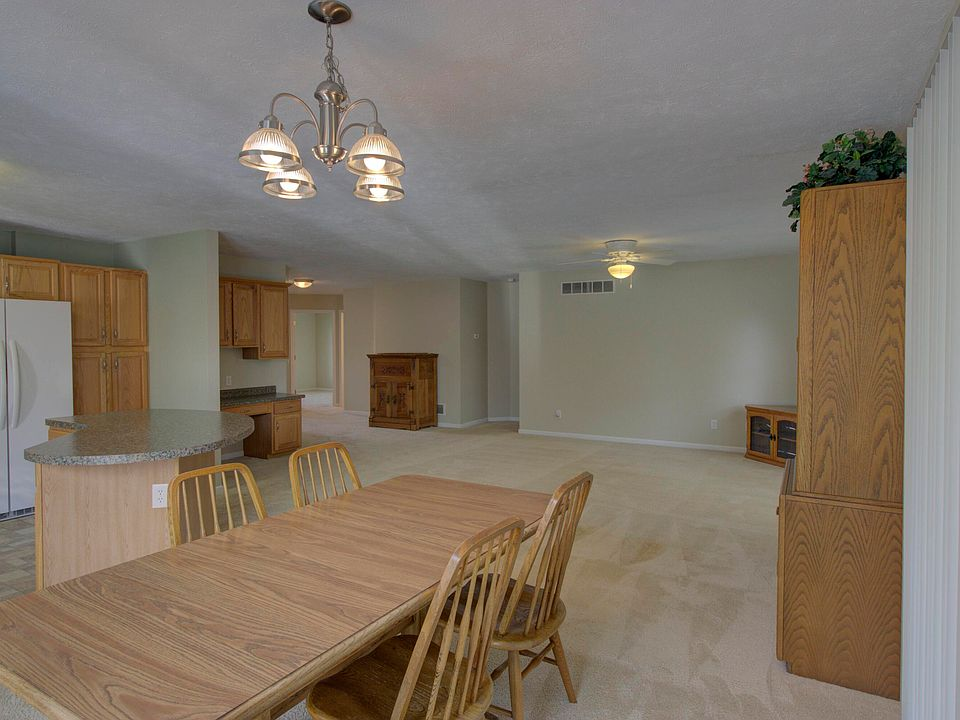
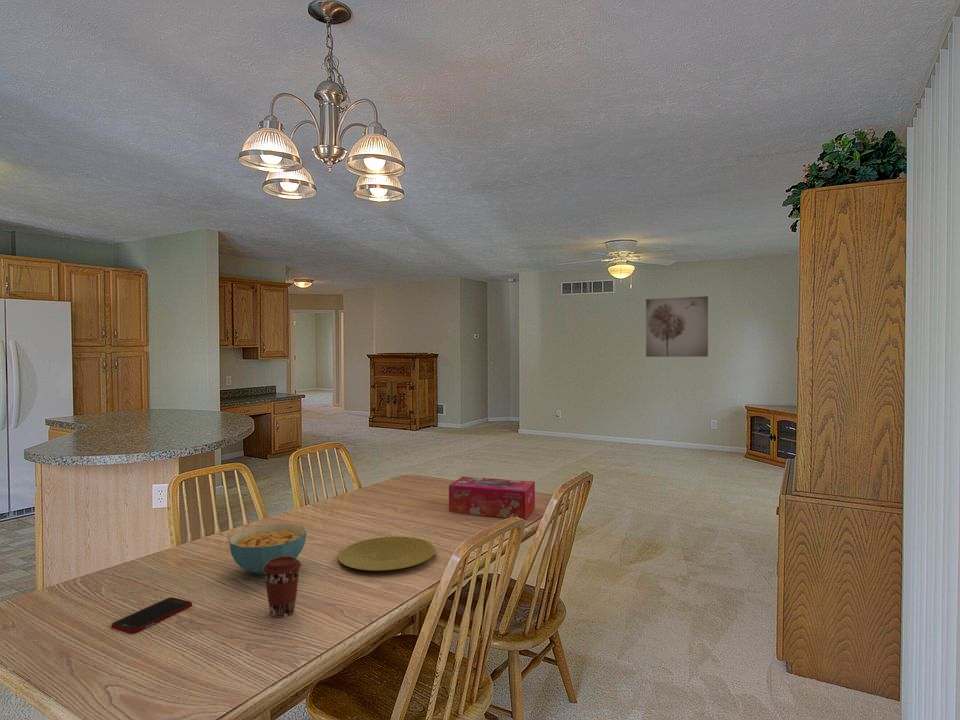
+ wall art (676, 327)
+ cereal bowl (268, 552)
+ tissue box (492, 496)
+ coffee cup (282, 586)
+ cell phone (153, 614)
+ plate (387, 553)
